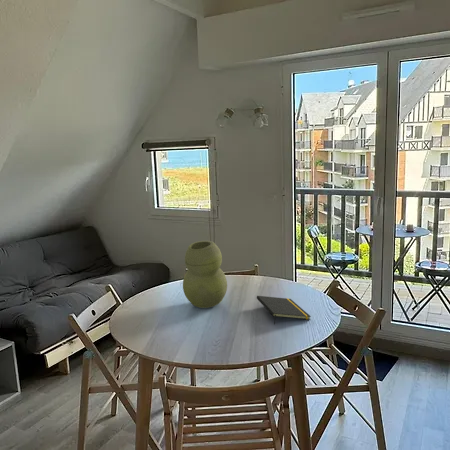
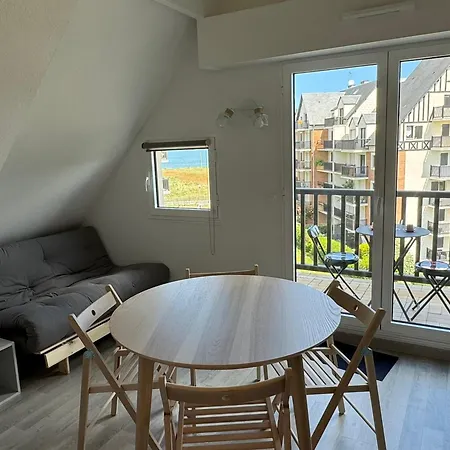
- notepad (282, 307)
- vase (204, 273)
